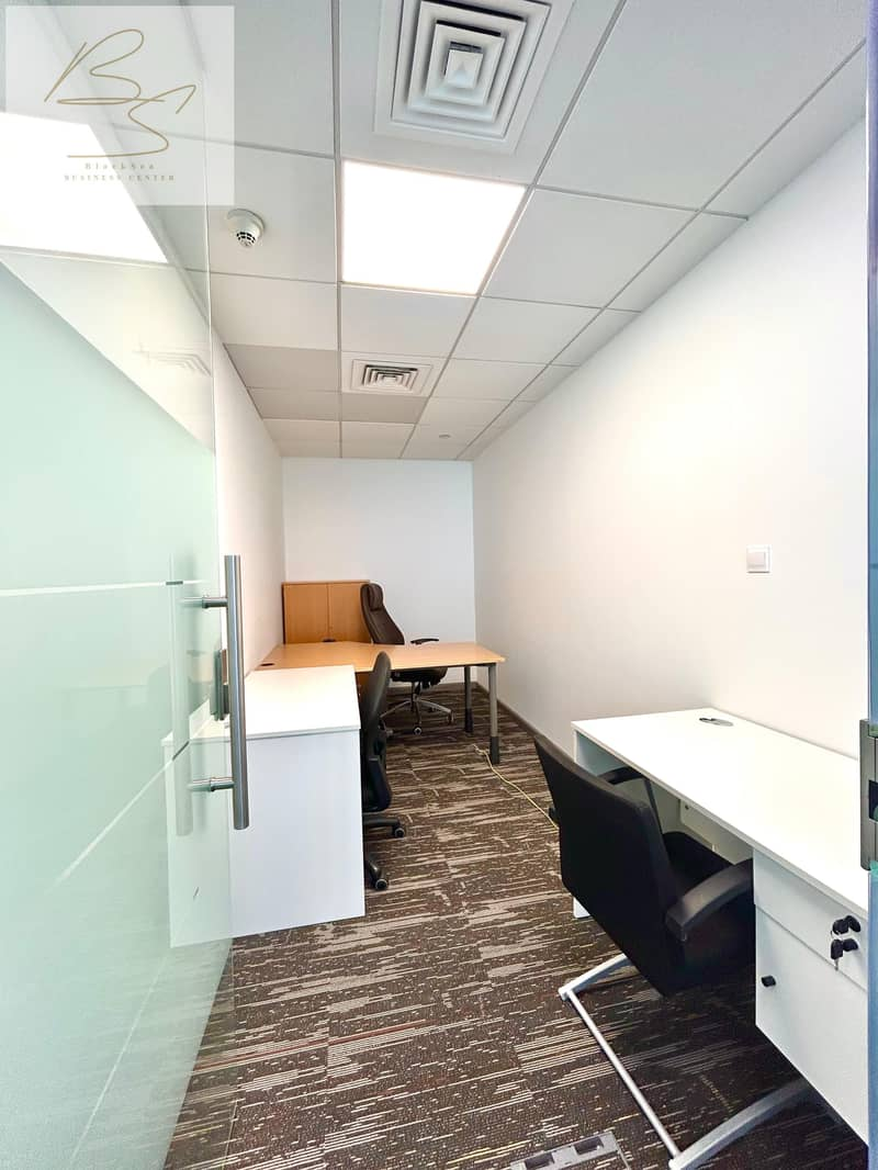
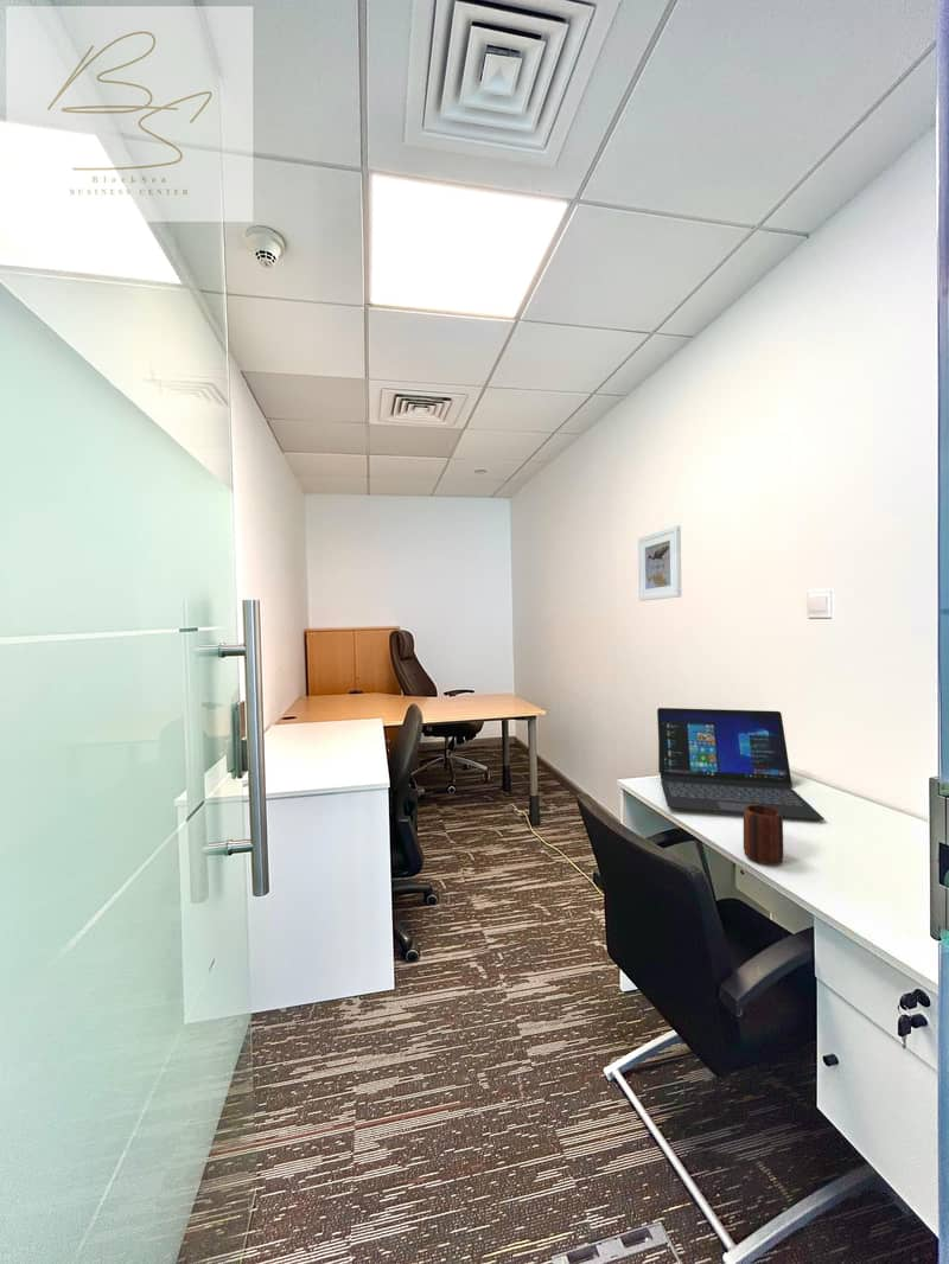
+ mug (762, 831)
+ laptop (728, 755)
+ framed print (657, 566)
